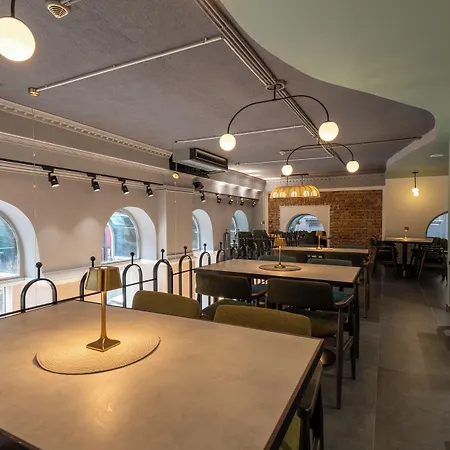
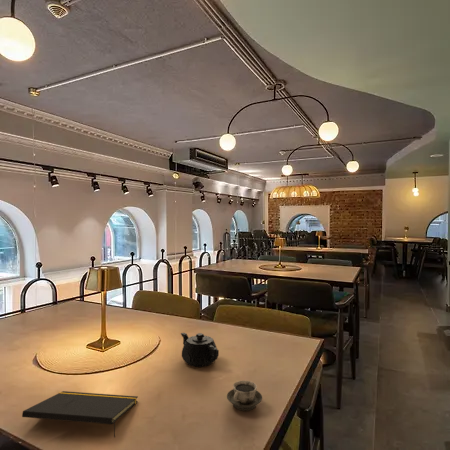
+ cup (244, 395)
+ teapot (198, 347)
+ notepad (84, 406)
